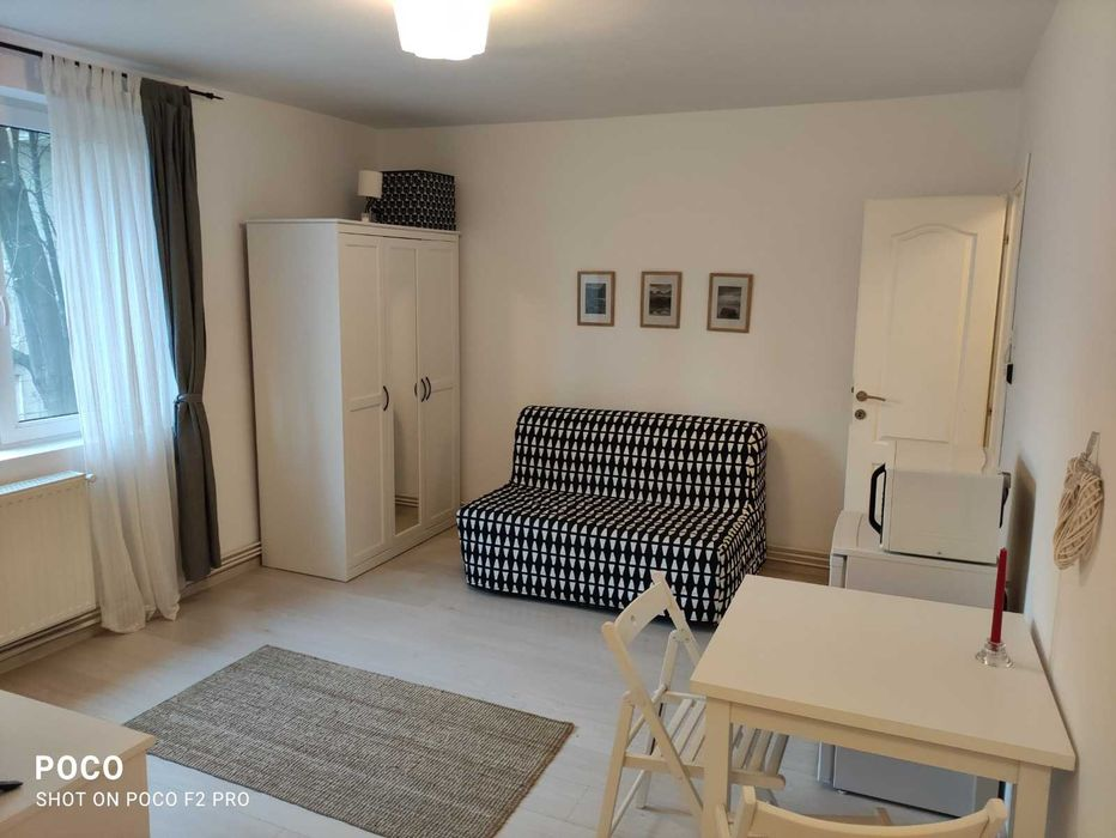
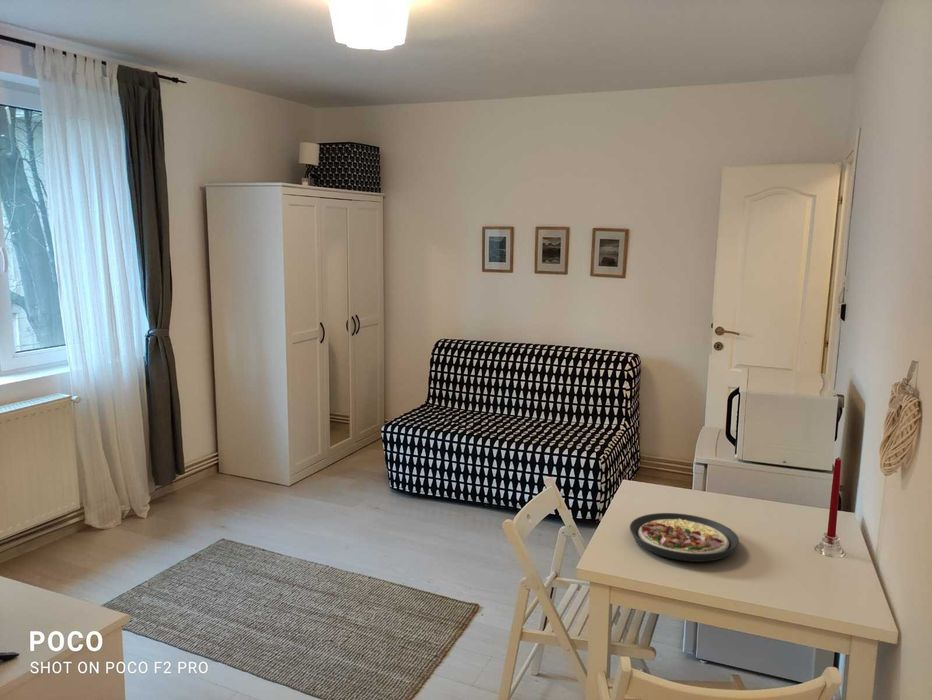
+ plate (682, 534)
